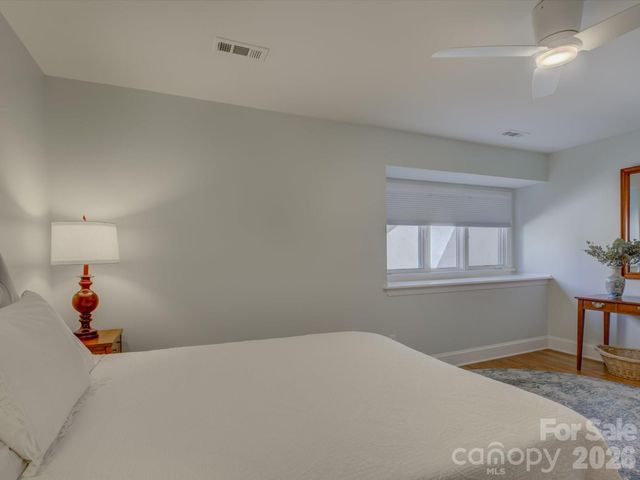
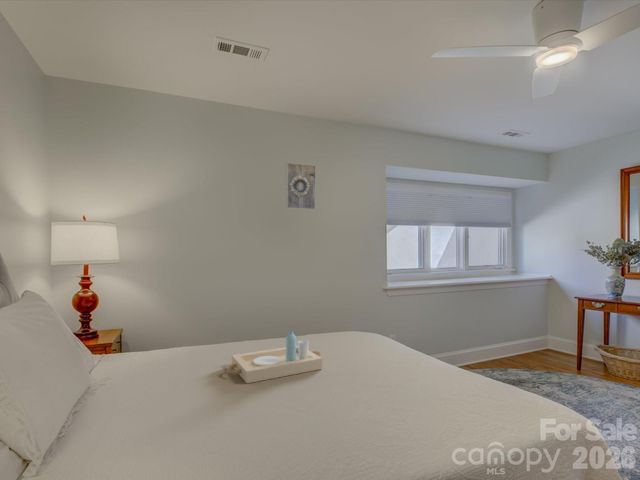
+ serving tray (277, 348)
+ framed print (301, 186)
